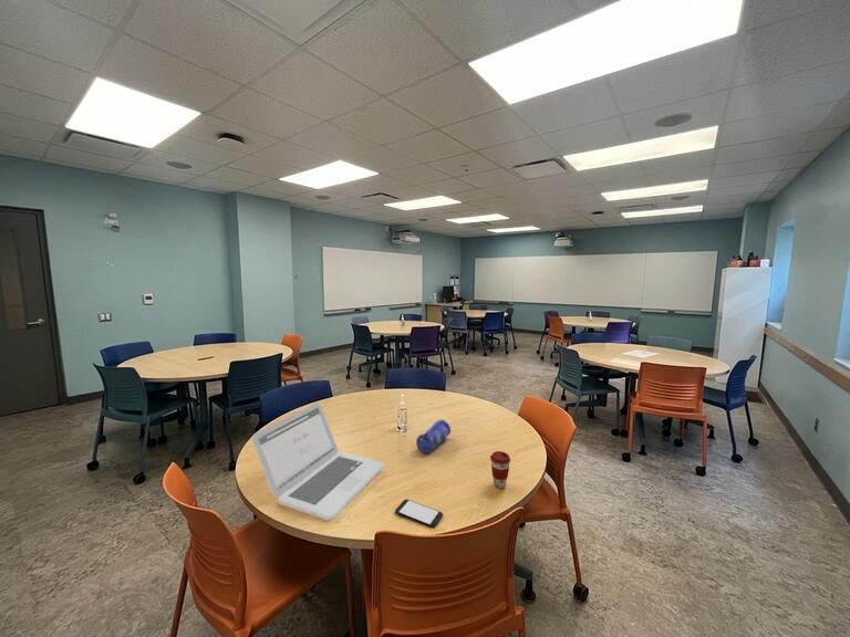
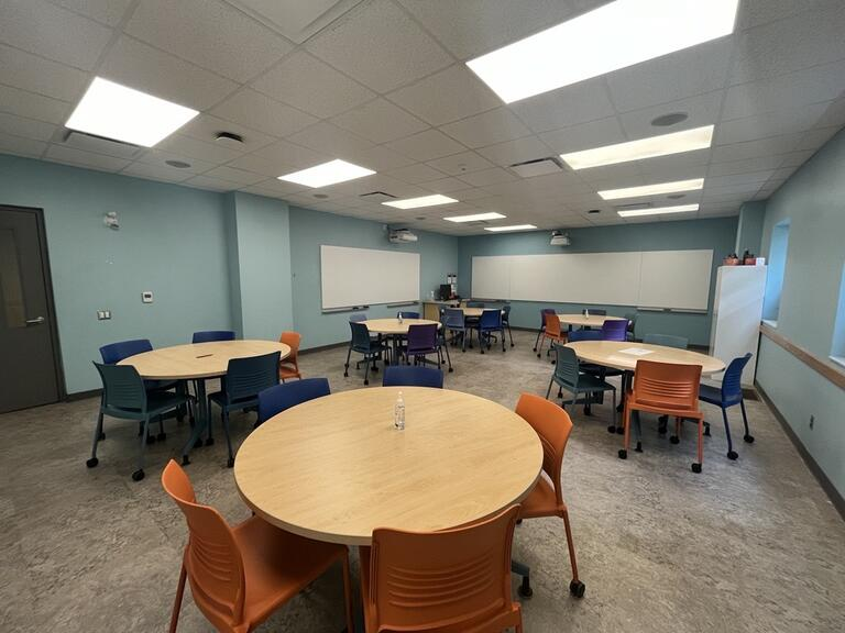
- laptop (323, 452)
- pencil case (434, 435)
- coffee cup (499, 469)
- smartphone (418, 512)
